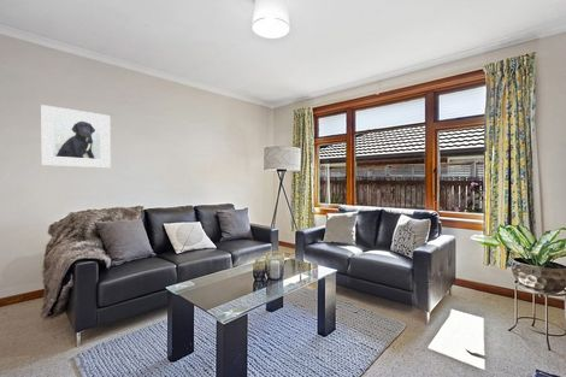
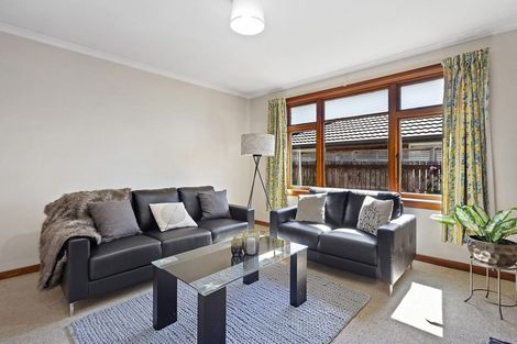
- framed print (77, 139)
